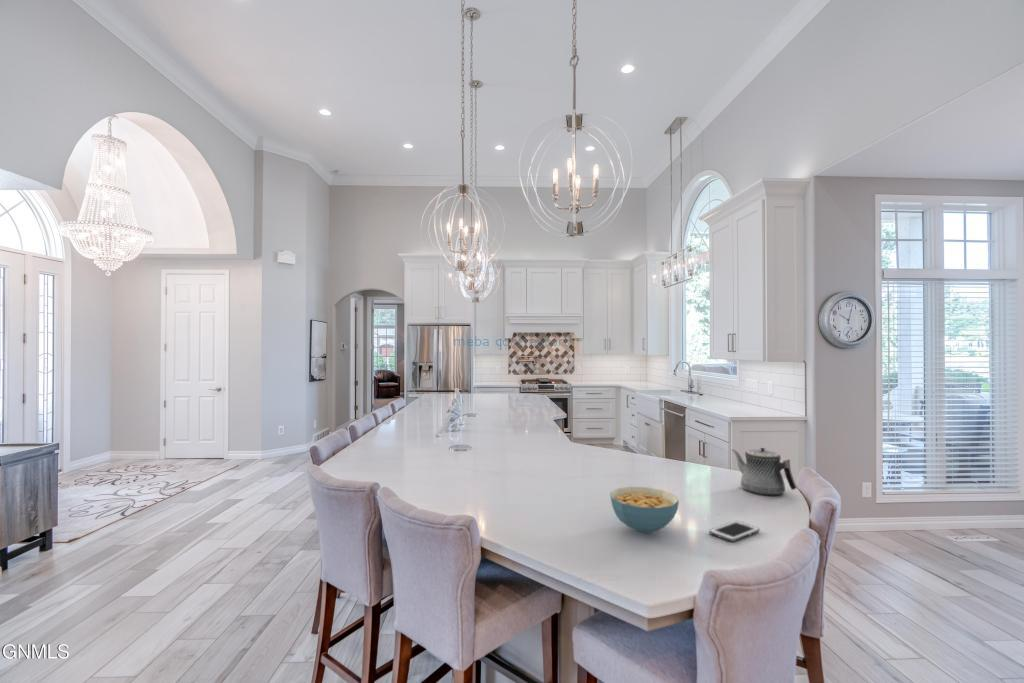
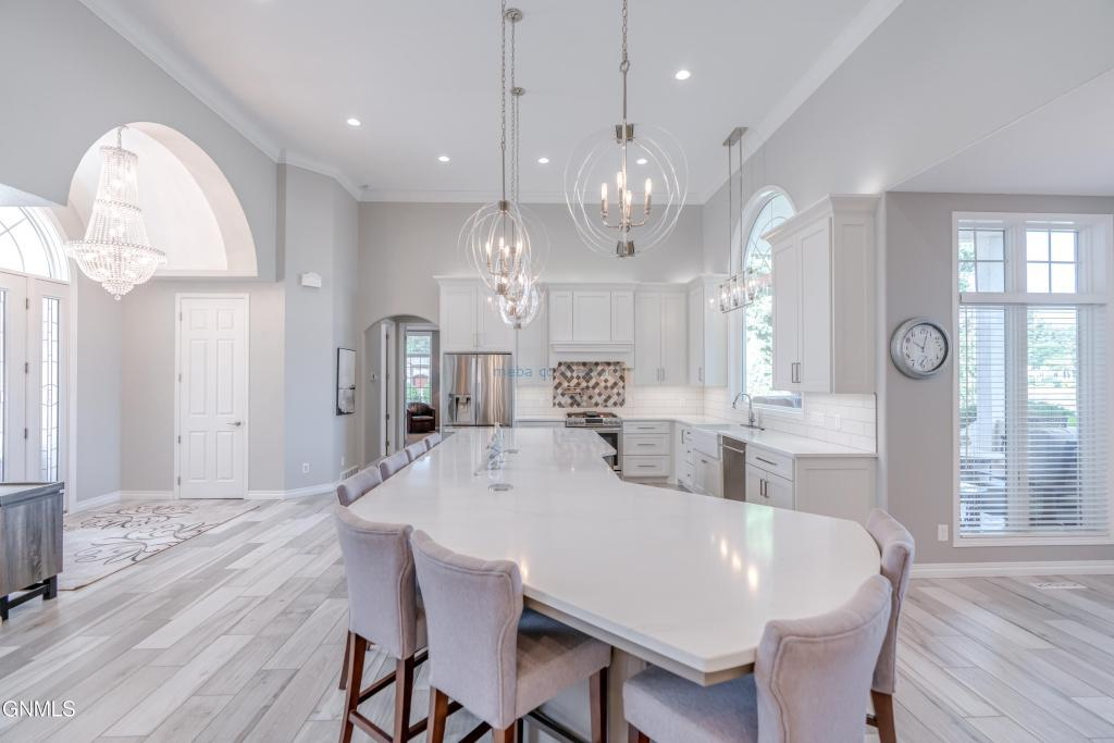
- cell phone (734, 531)
- teapot (761, 468)
- cereal bowl (643, 512)
